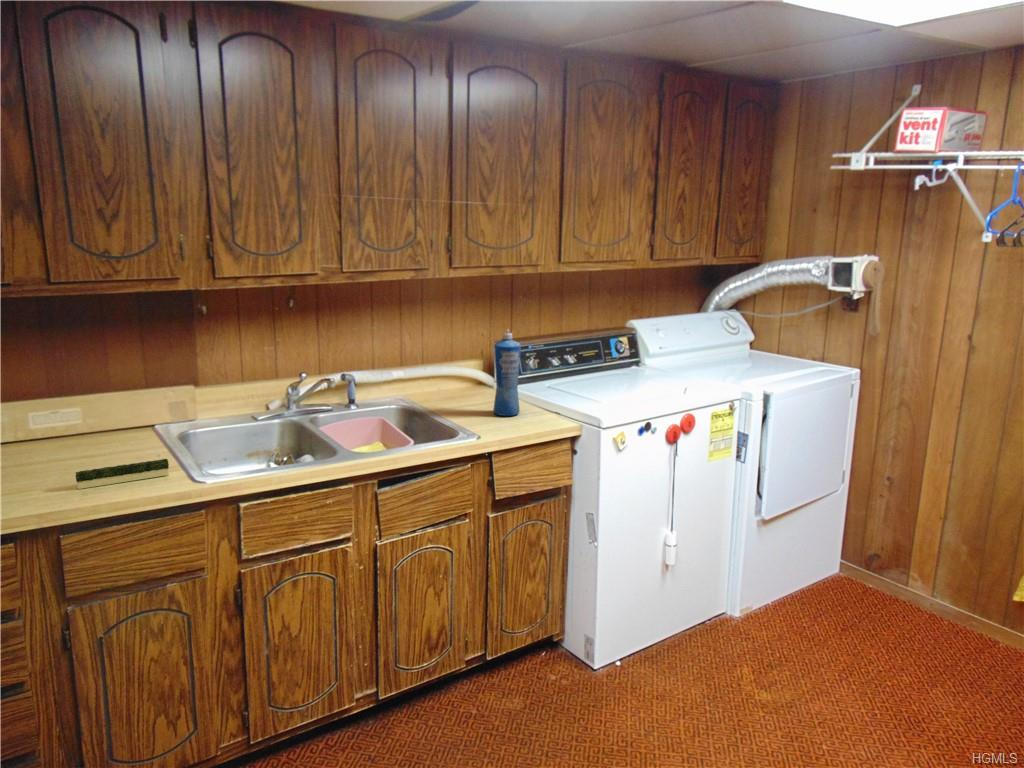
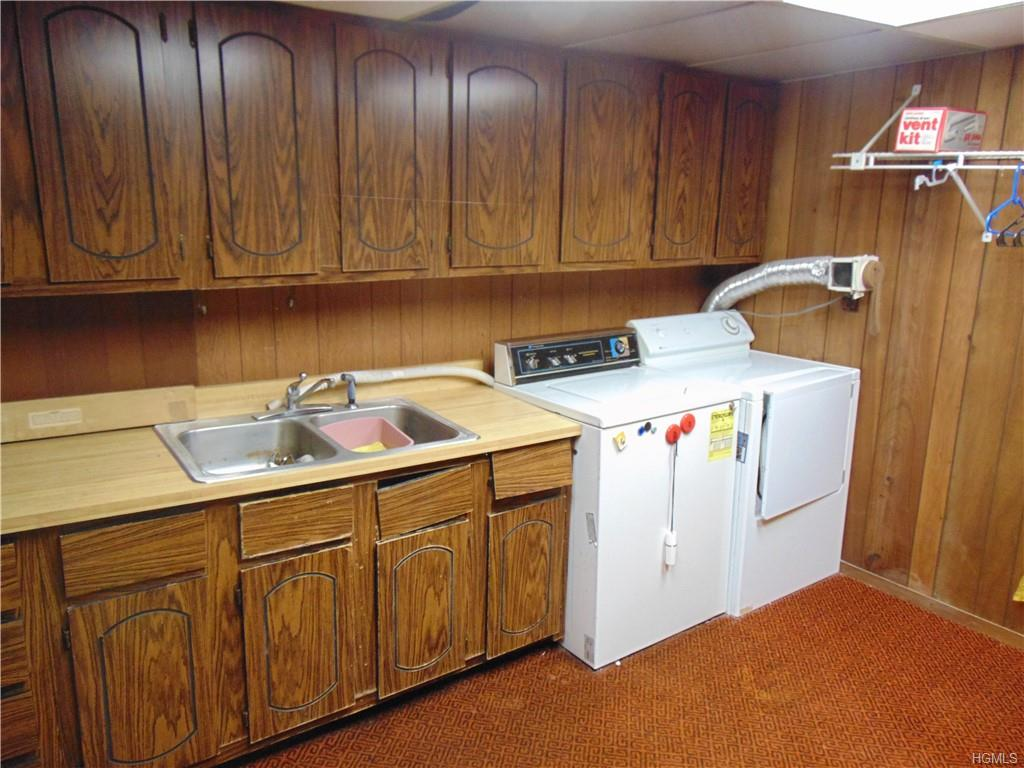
- squeeze bottle (507, 371)
- hedge (123, 473)
